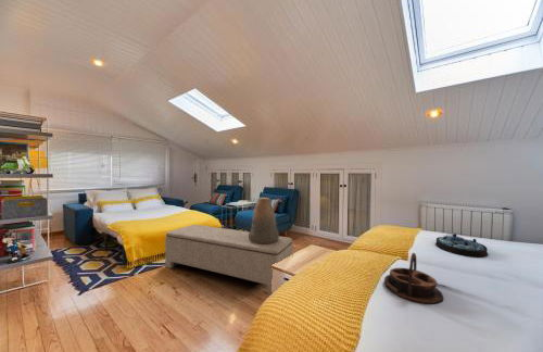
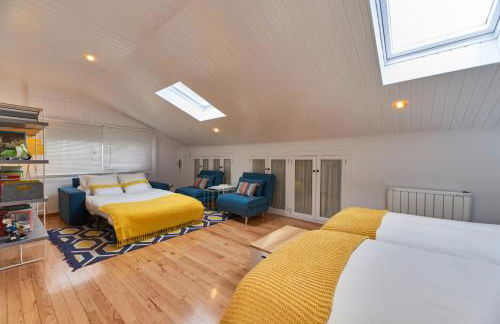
- serving tray (459, 242)
- serving tray (412, 271)
- decorative urn (263, 218)
- bench (226, 252)
